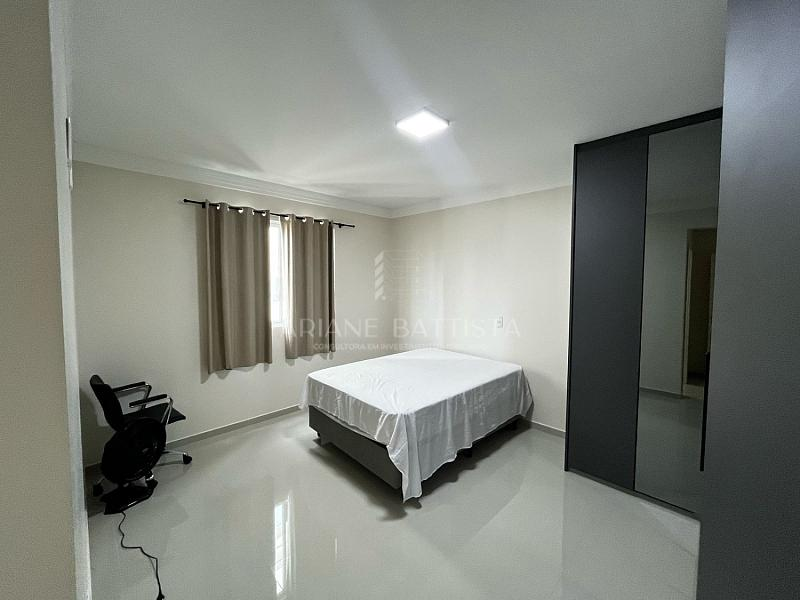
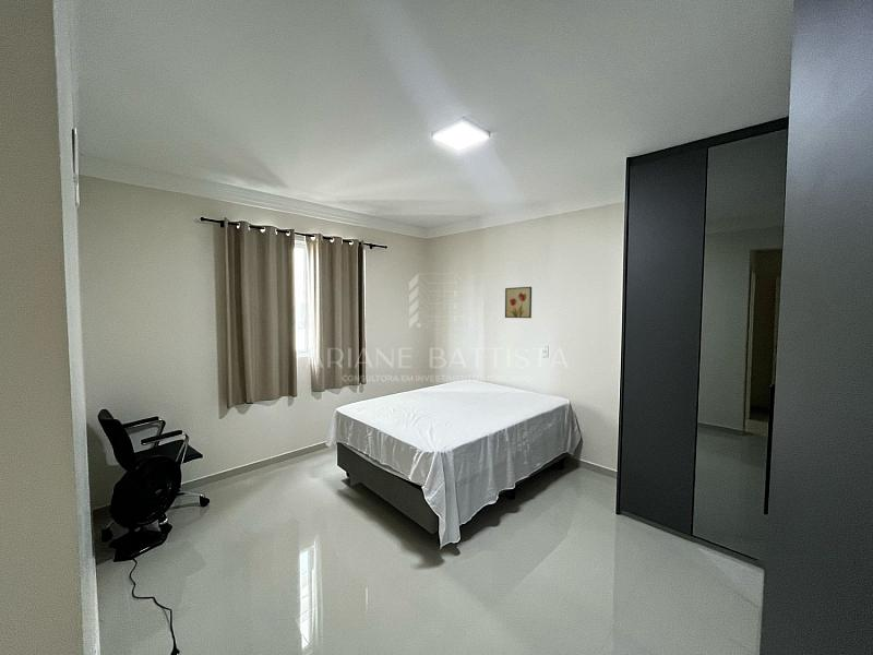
+ wall art (518, 302)
